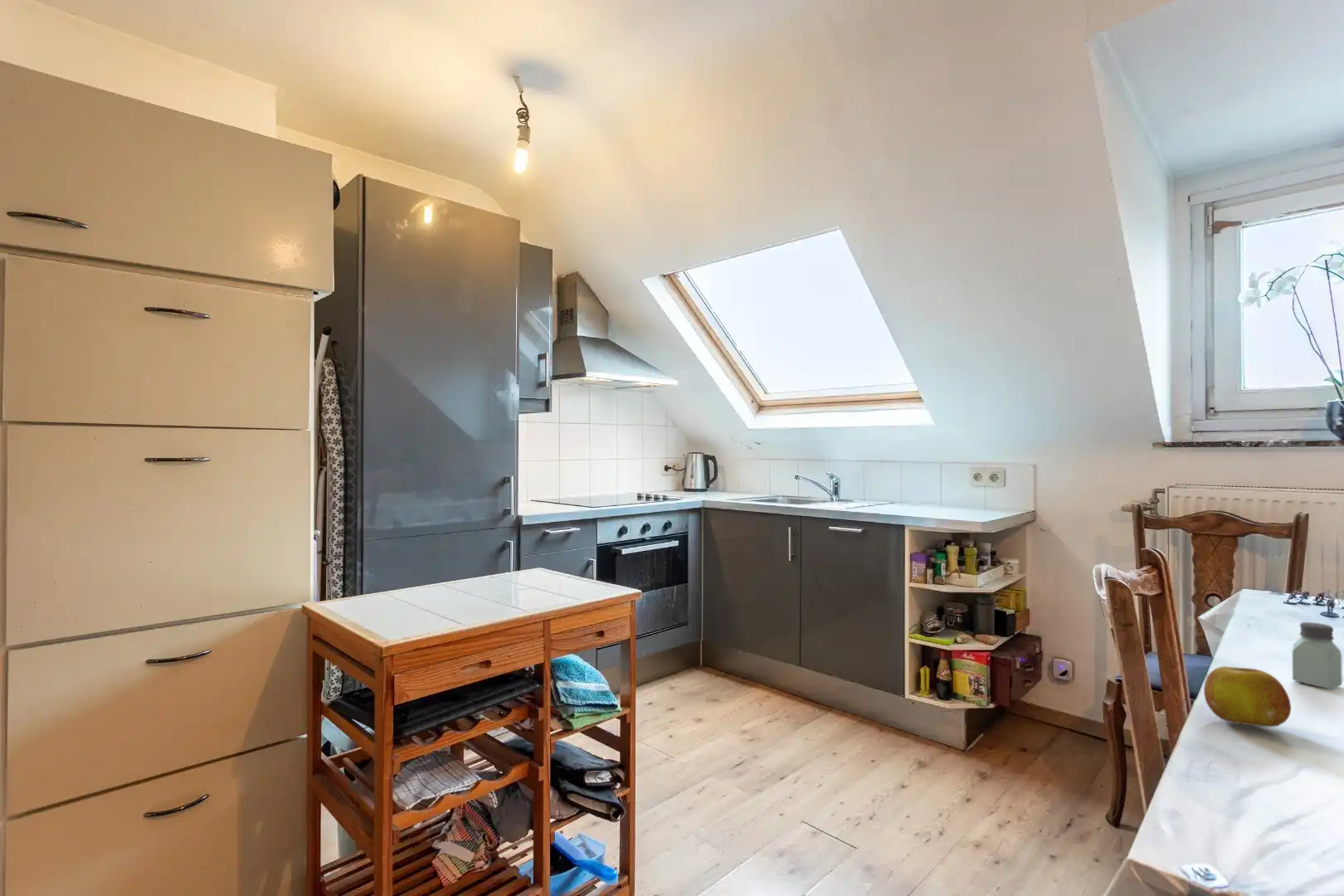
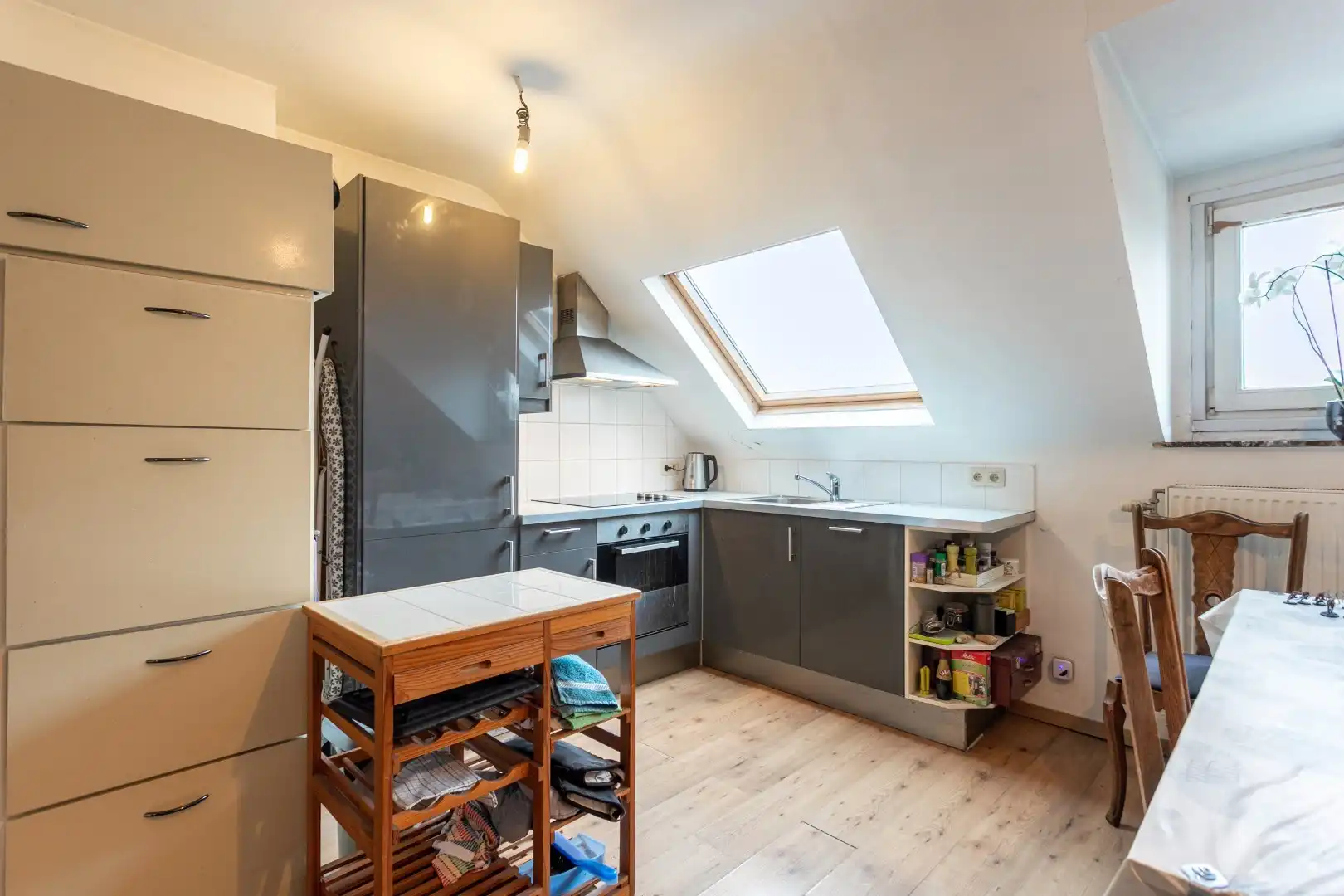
- fruit (1246, 696)
- saltshaker (1317, 654)
